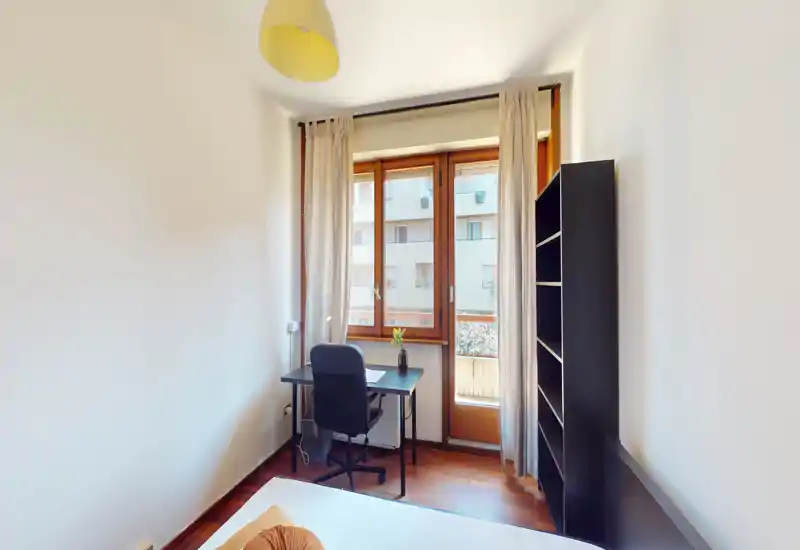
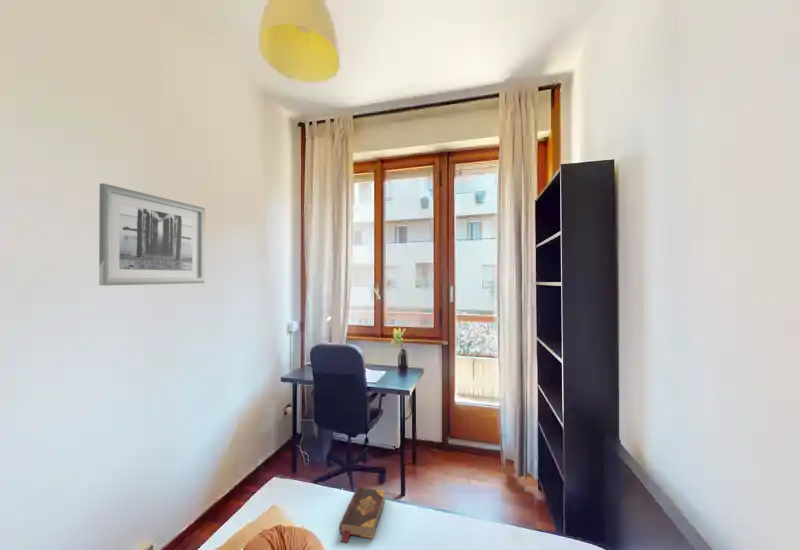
+ wall art (160, 240)
+ book (362, 513)
